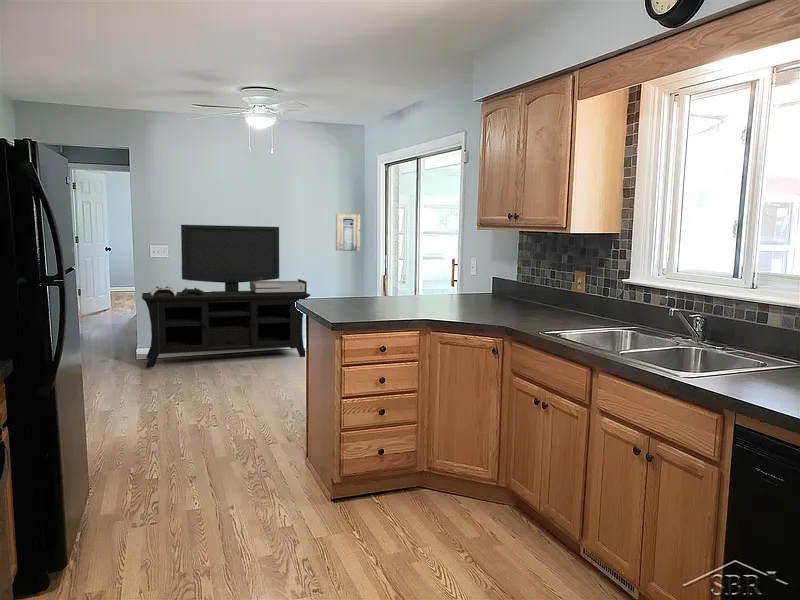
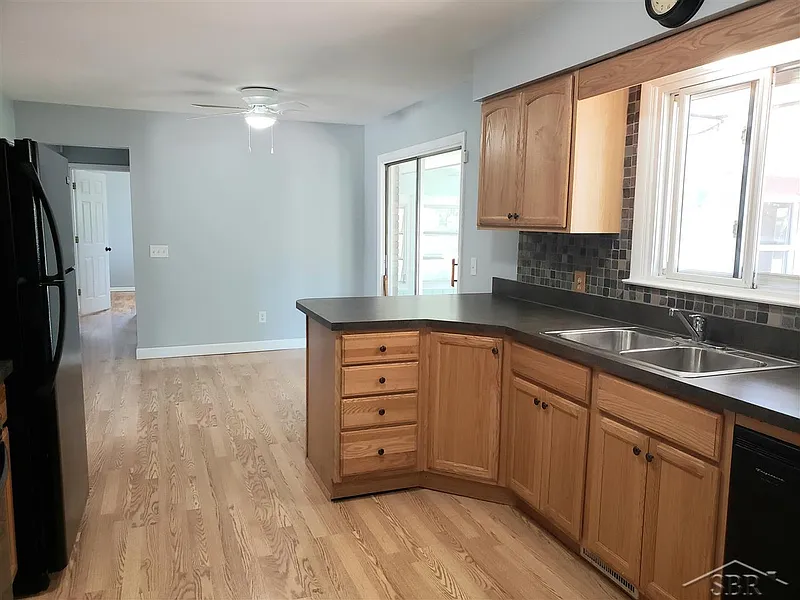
- wall art (348, 232)
- media console (227, 292)
